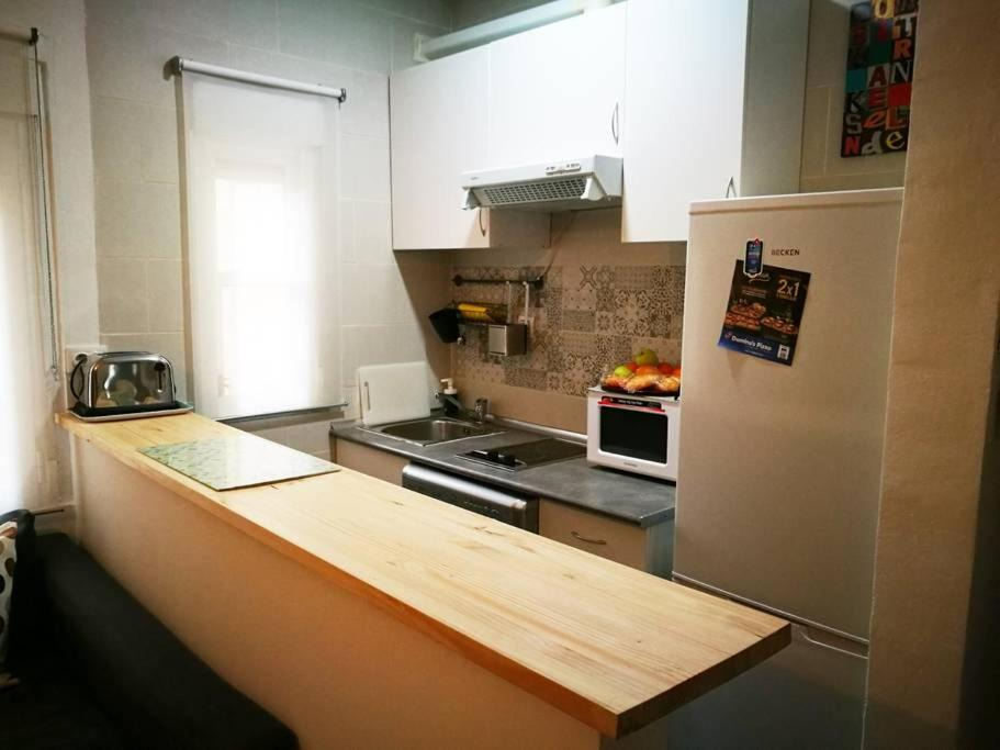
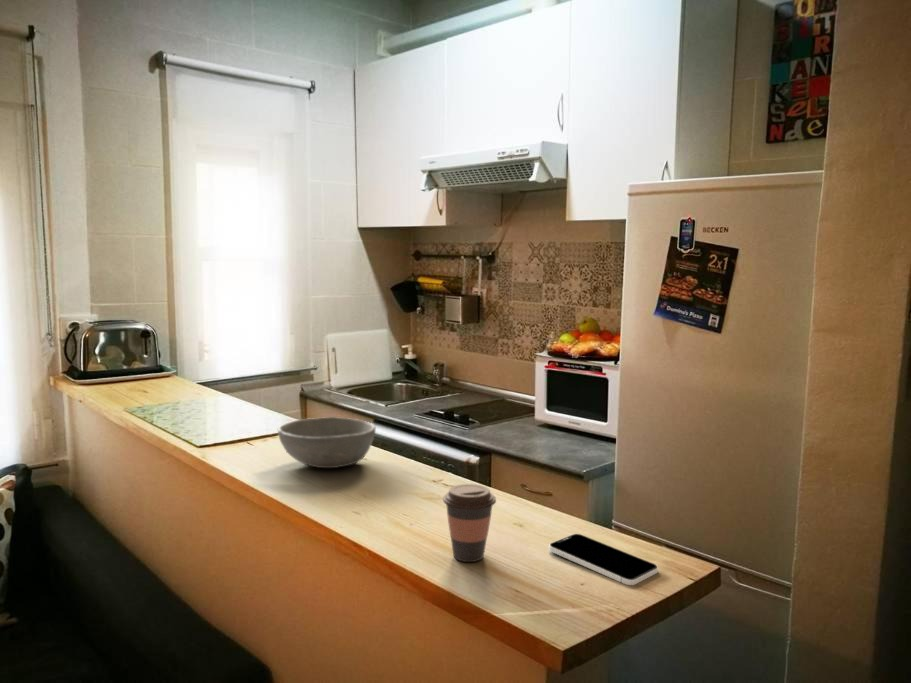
+ bowl (327, 445)
+ coffee cup (469, 523)
+ smartphone (601, 557)
